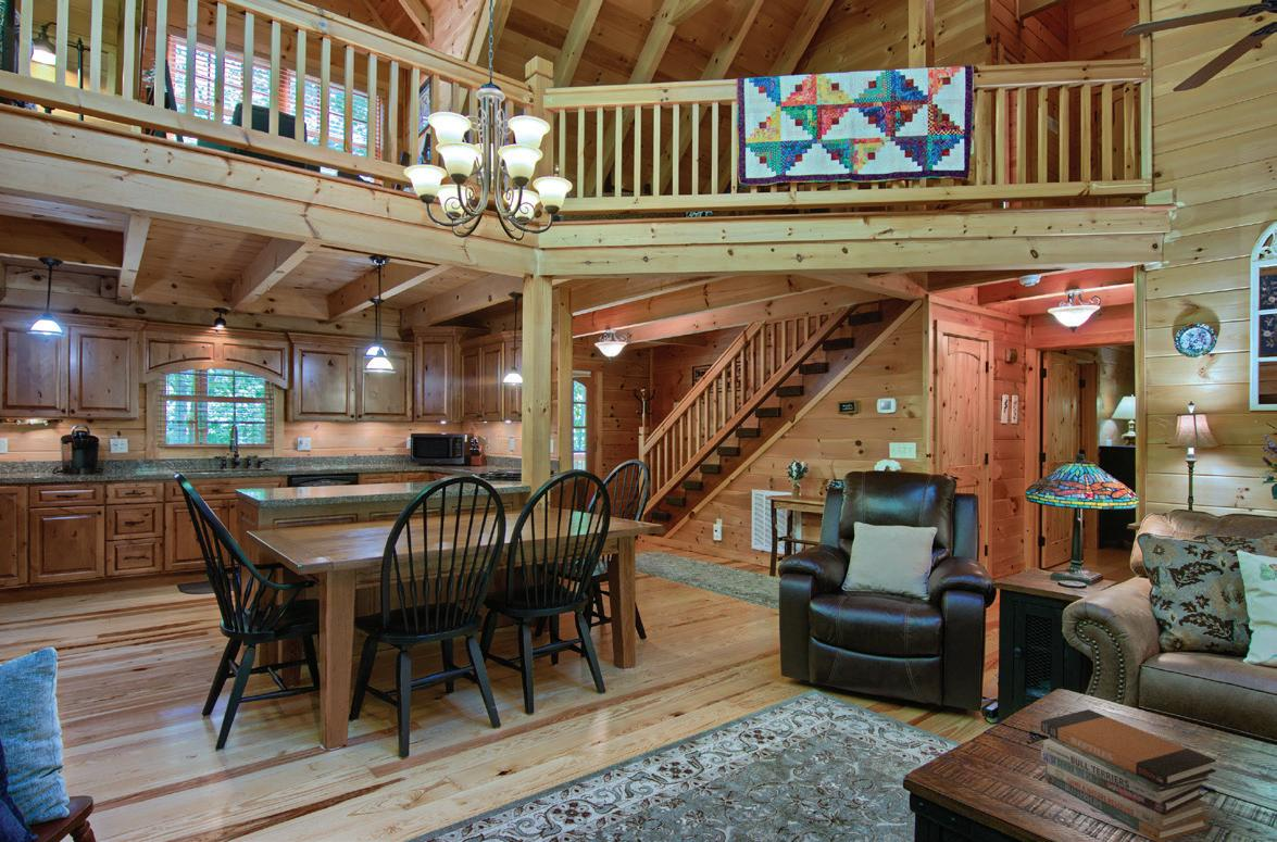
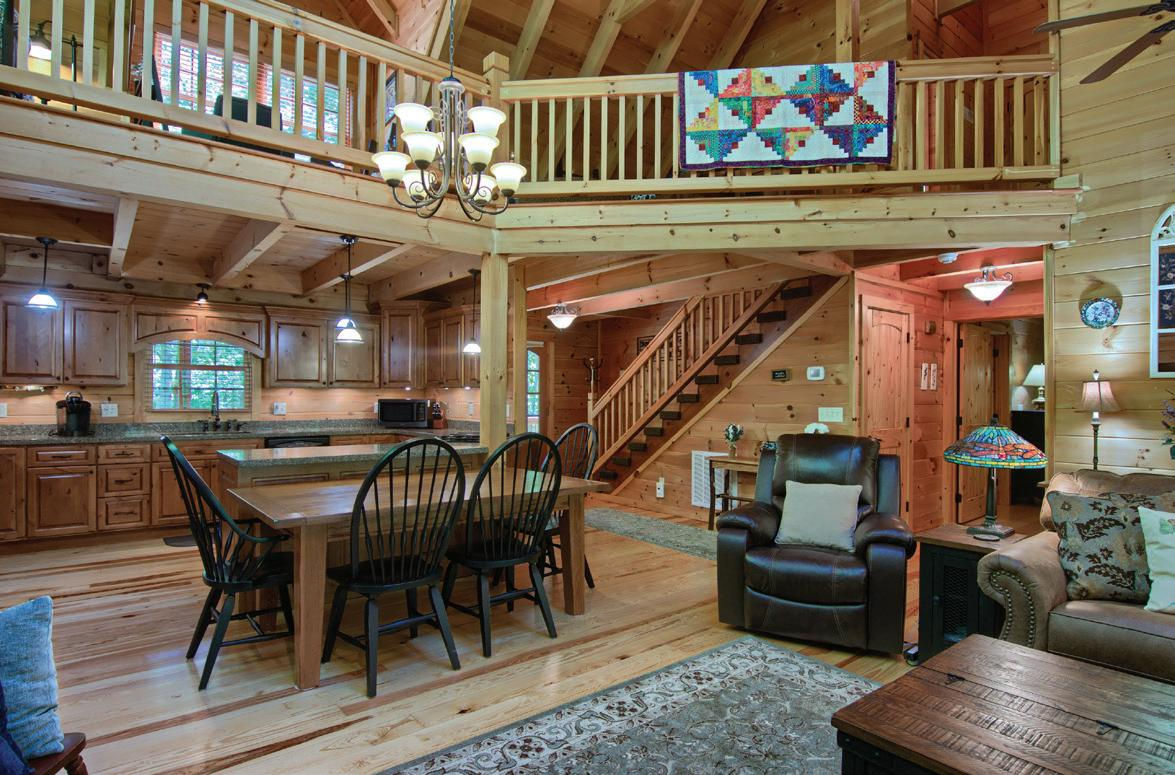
- book stack (1120, 769)
